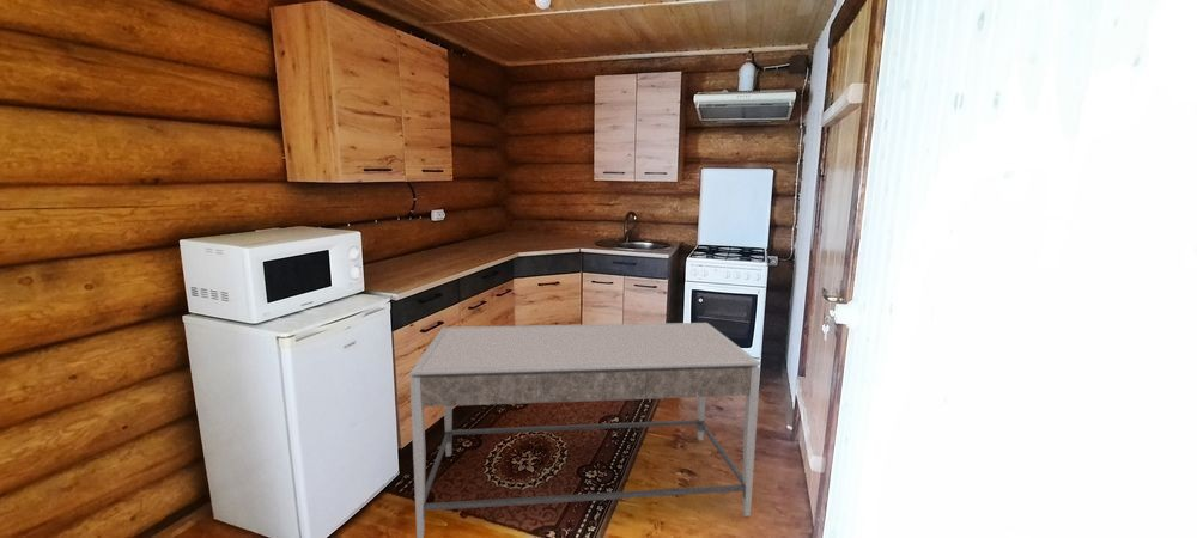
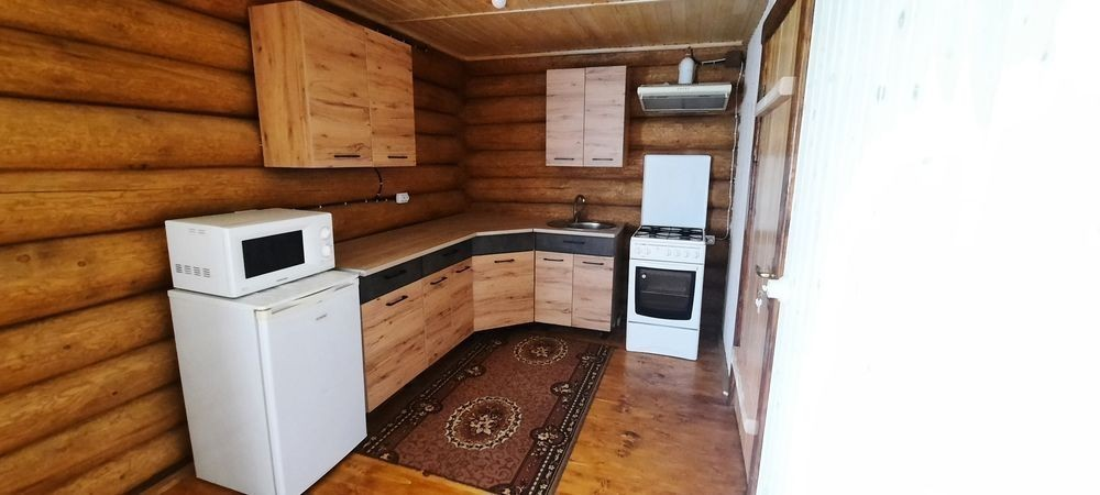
- dining table (584, 424)
